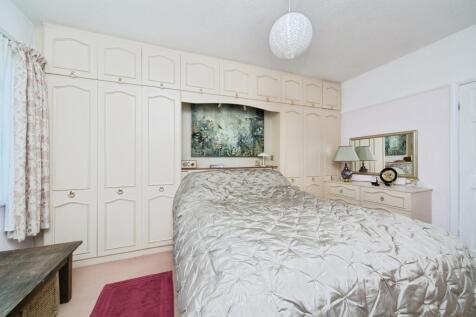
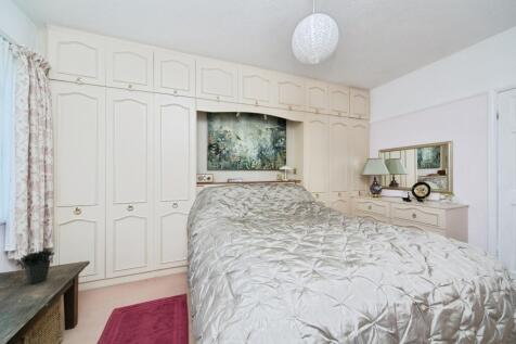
+ potted plant (37, 254)
